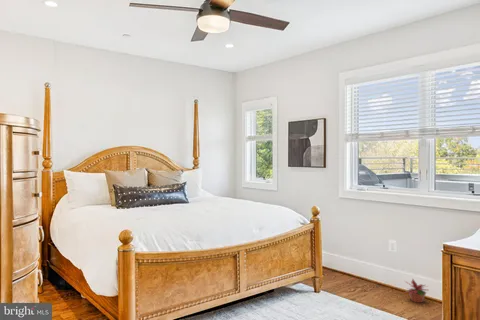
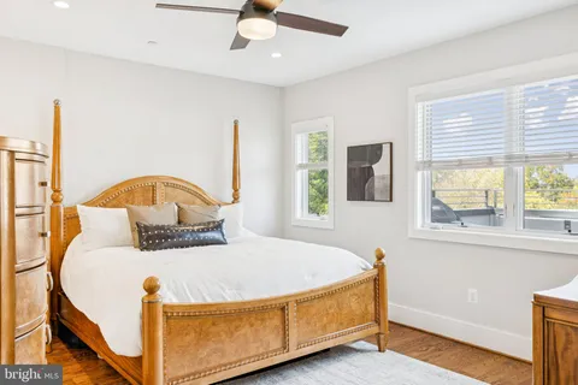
- potted plant (416, 288)
